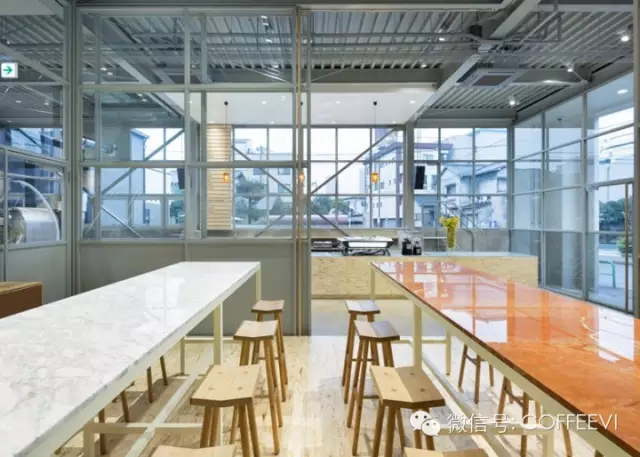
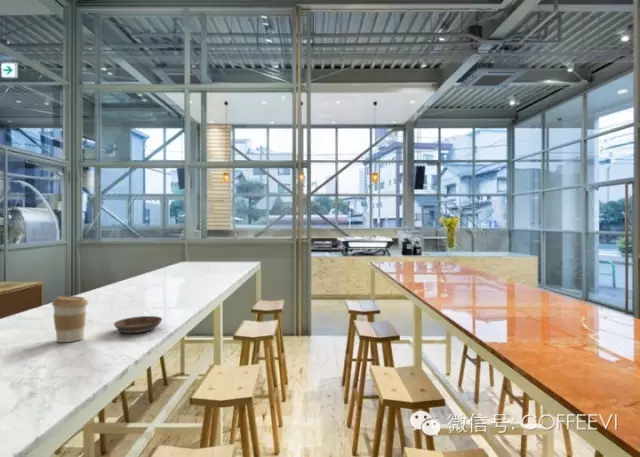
+ coffee cup (70, 317)
+ saucer (138, 324)
